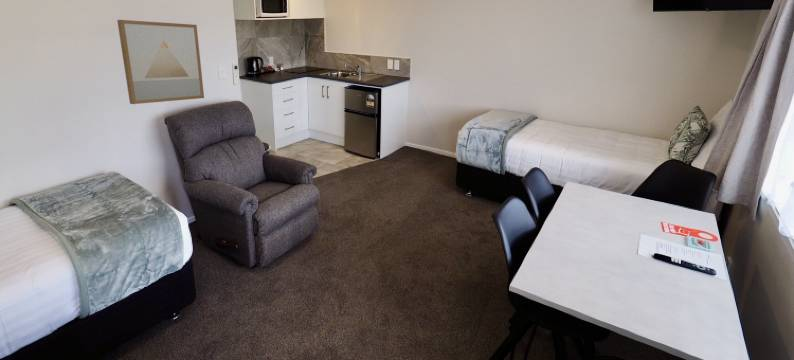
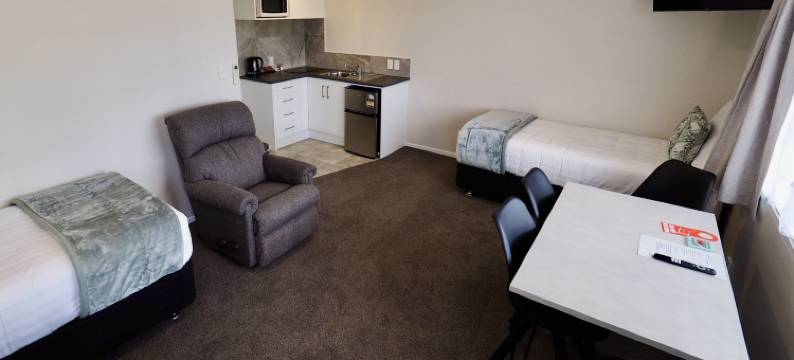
- wall art (164, 62)
